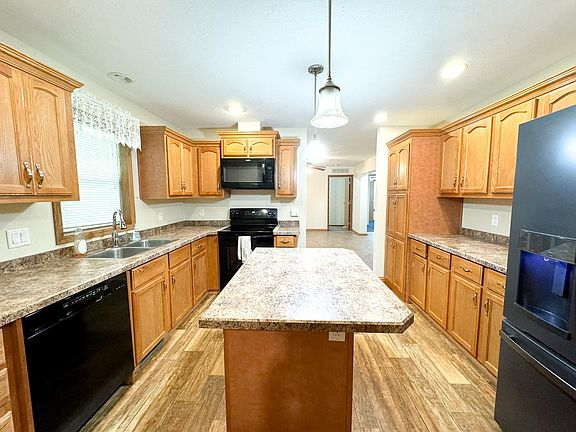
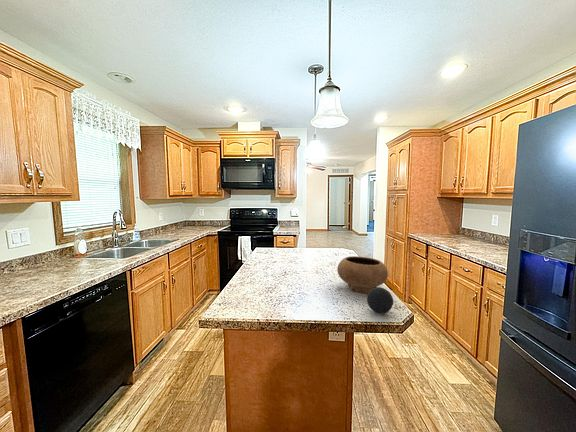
+ decorative ball (379, 300)
+ bowl (361, 273)
